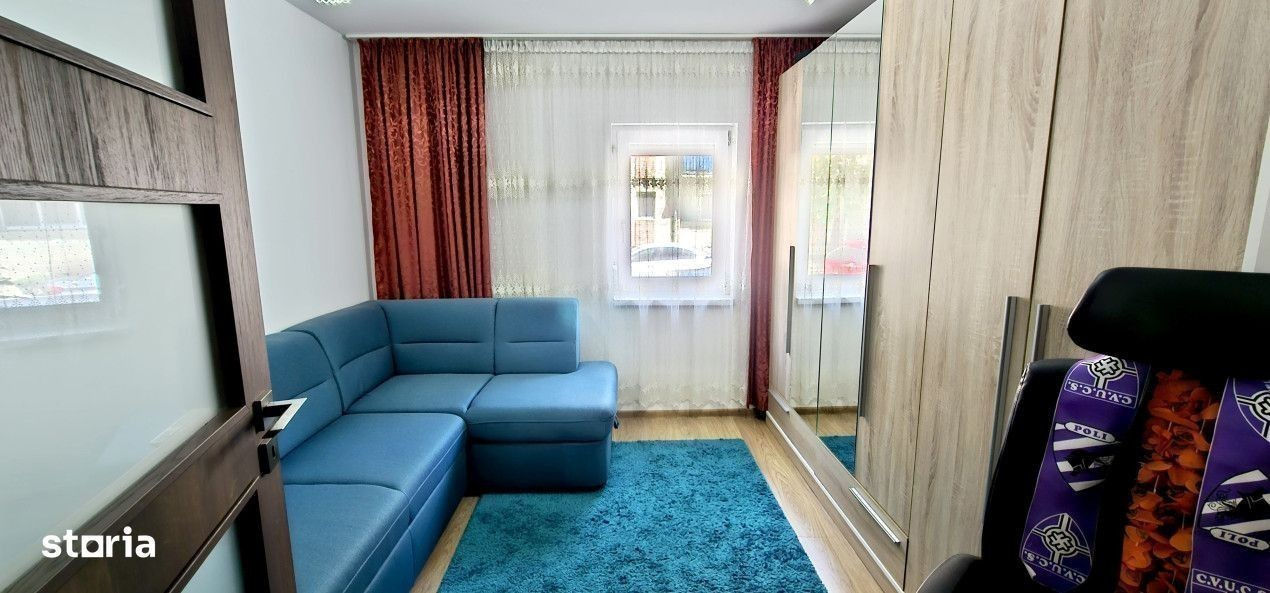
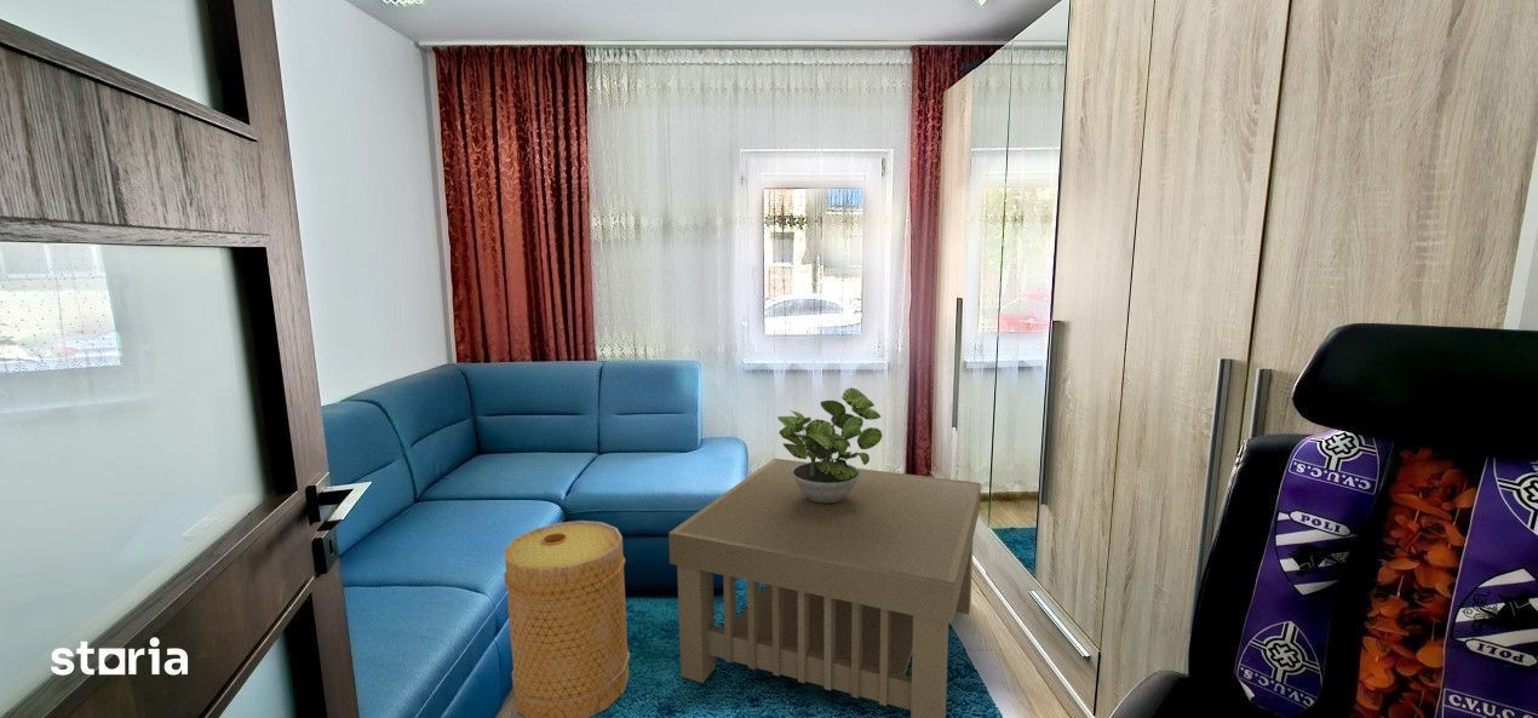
+ potted plant (831, 444)
+ coffee table (839, 571)
+ basket (568, 615)
